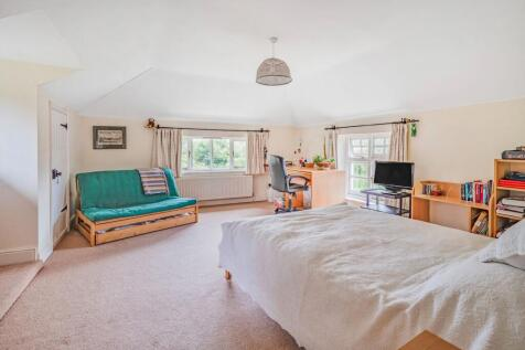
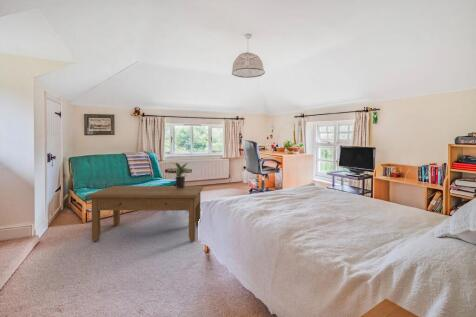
+ coffee table (151, 209)
+ potted plant (180, 174)
+ side table (175, 185)
